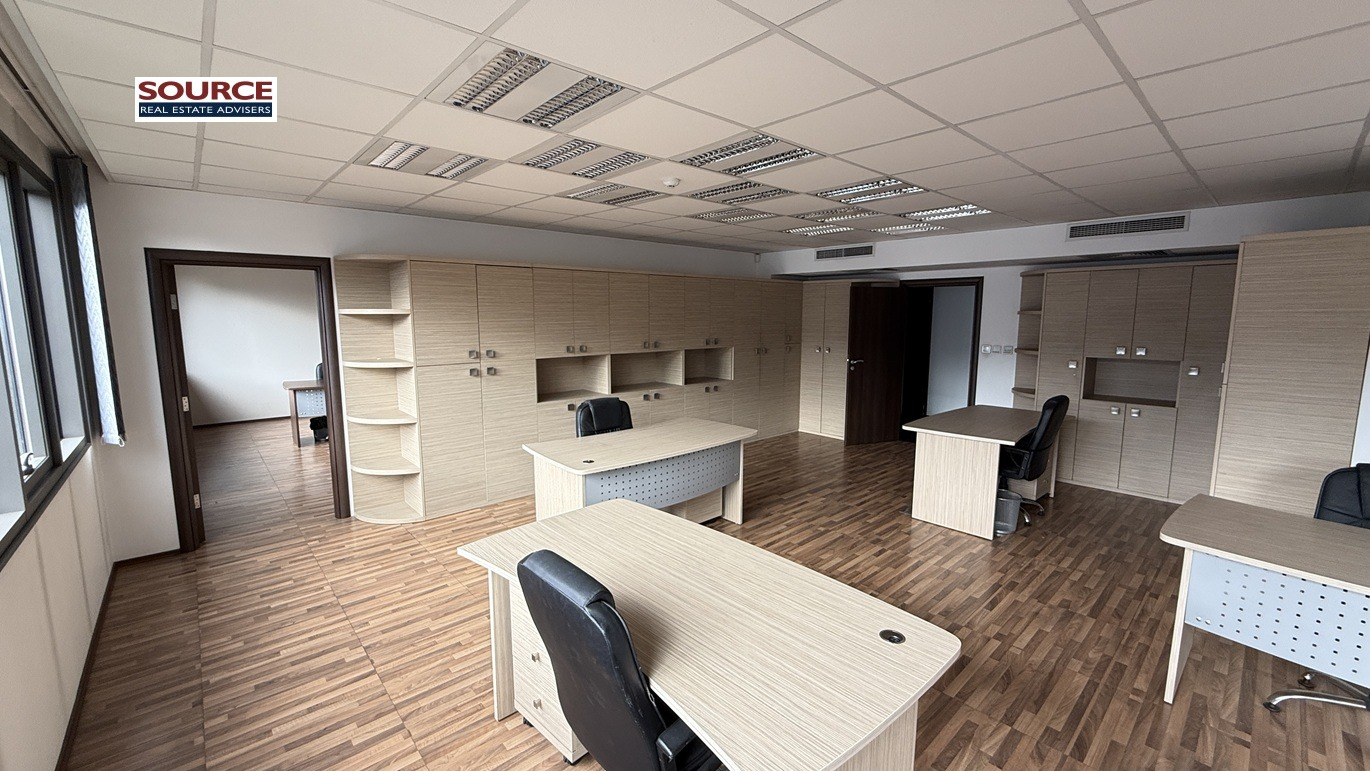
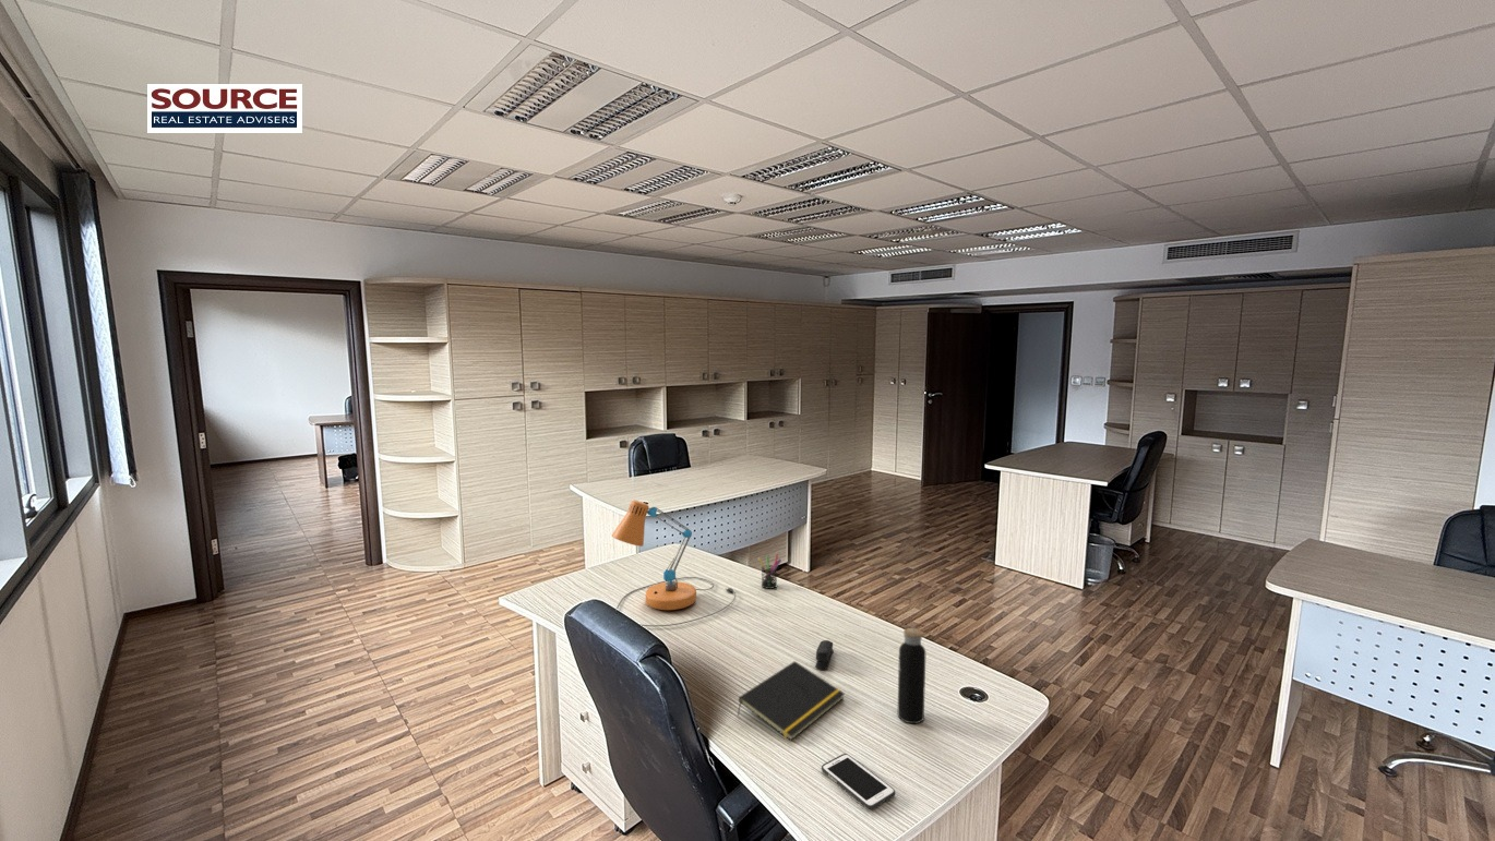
+ water bottle (911, 670)
+ desk lamp (678, 550)
+ pen holder (769, 569)
+ stapler (824, 650)
+ cell phone (857, 780)
+ notepad (792, 697)
